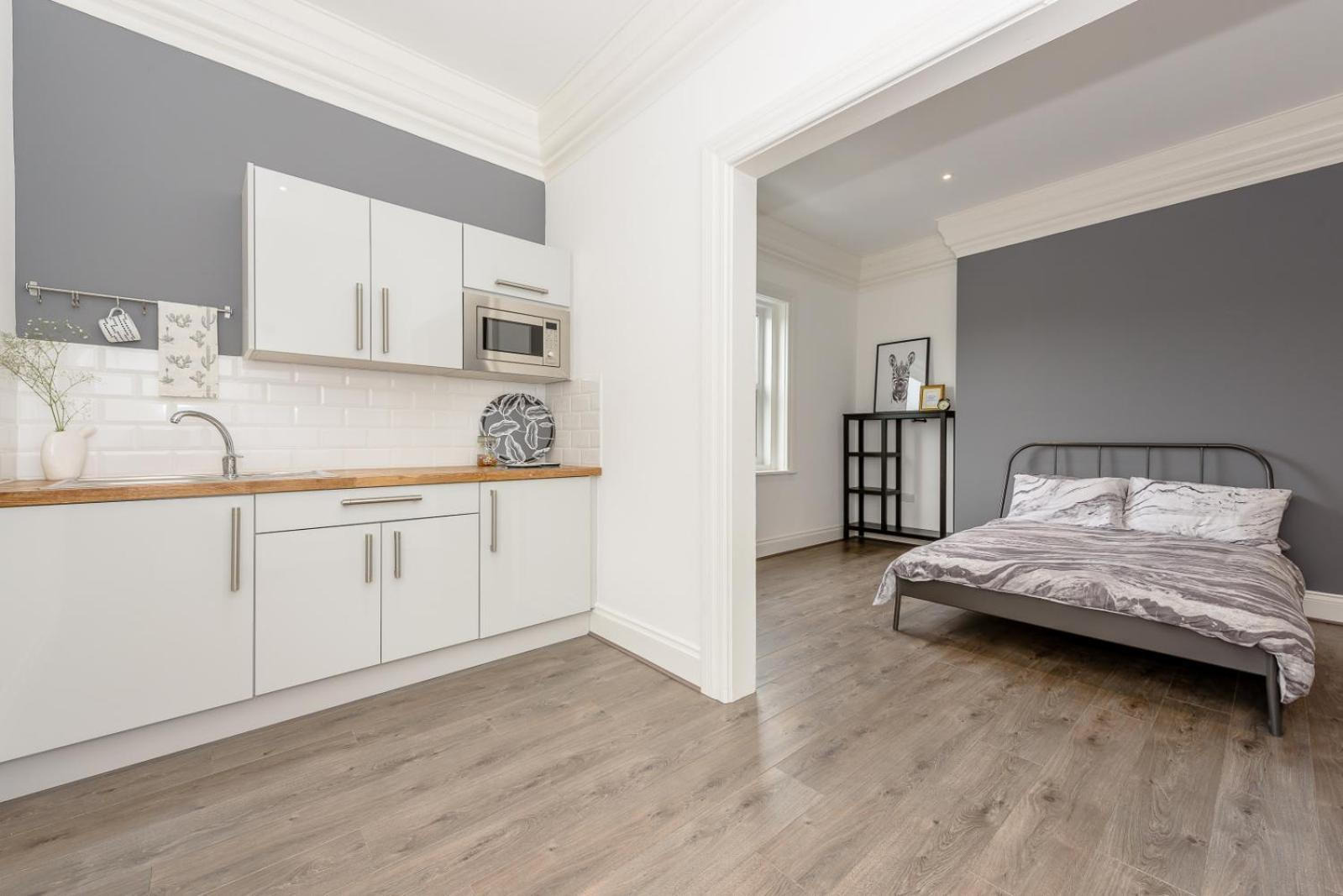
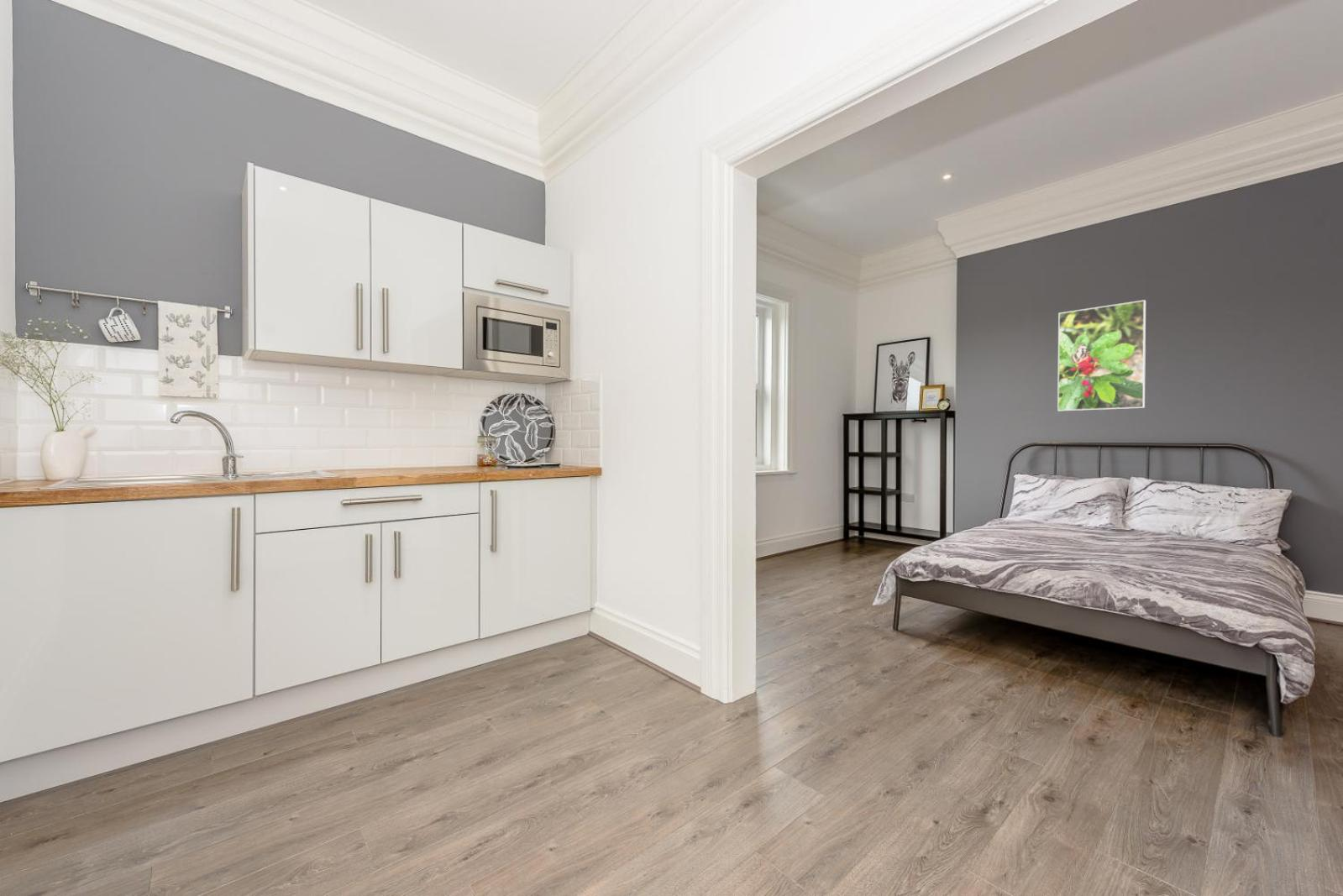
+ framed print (1099, 358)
